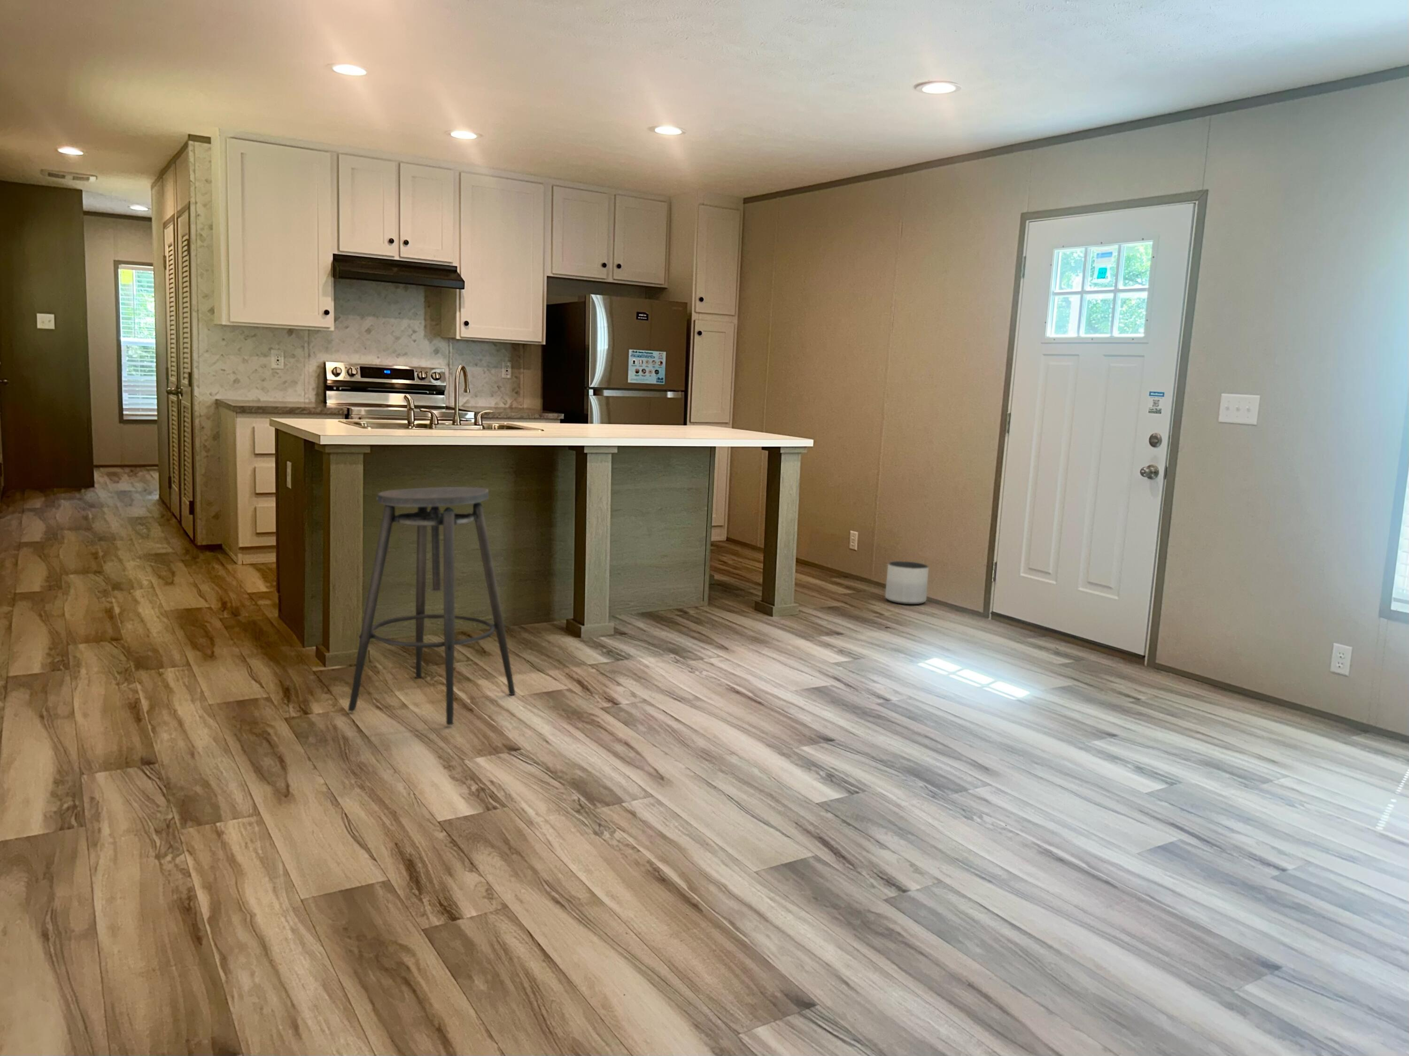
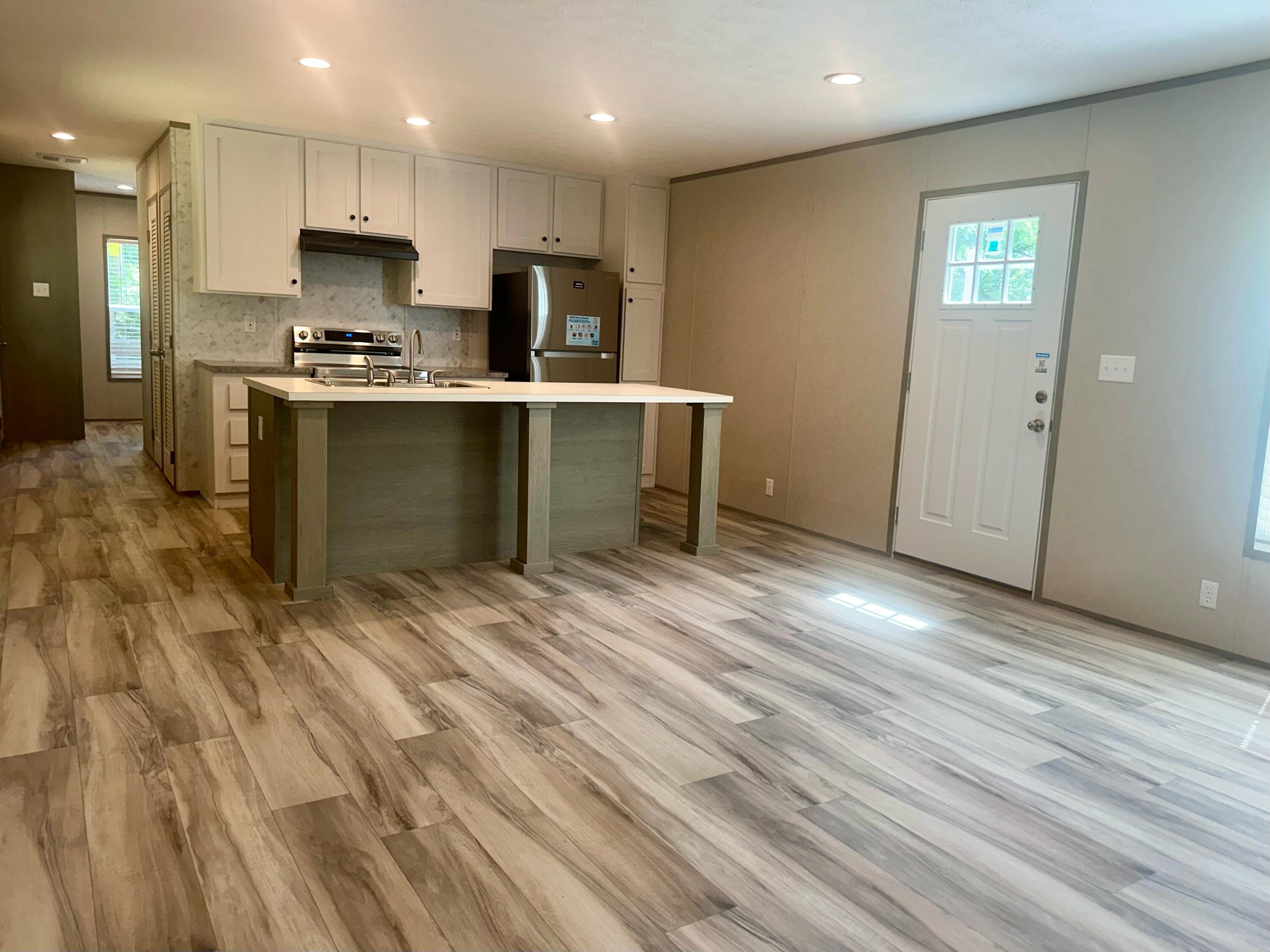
- stool (437, 591)
- planter (906, 582)
